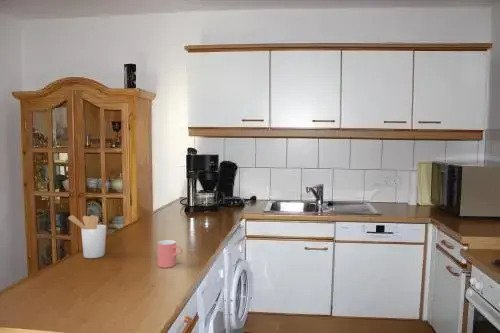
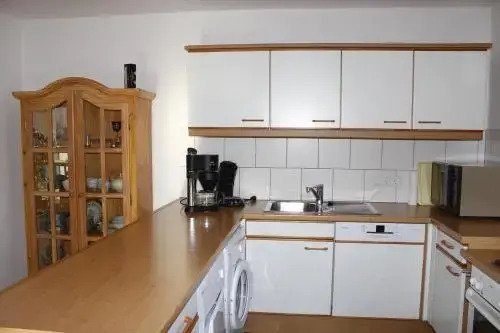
- utensil holder (87, 234)
- cup (170, 254)
